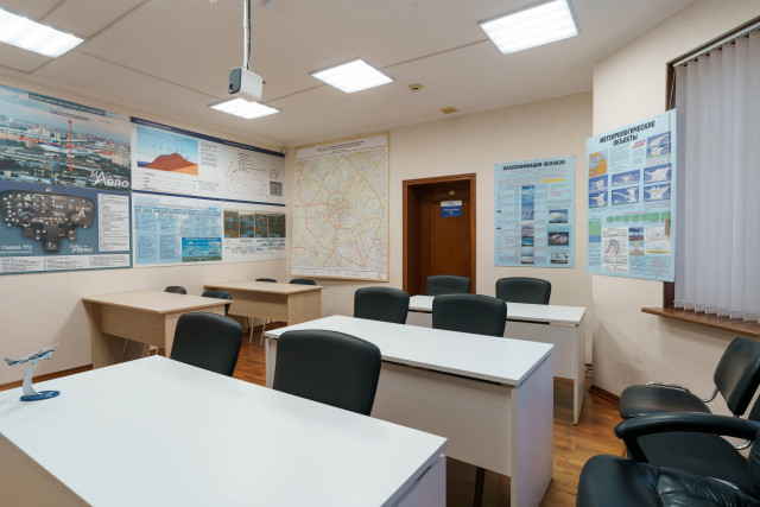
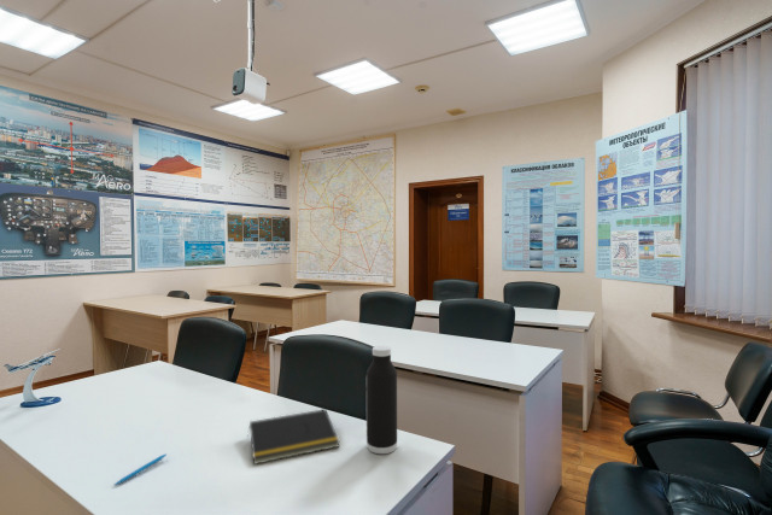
+ water bottle (381, 397)
+ pen (141, 468)
+ notepad (293, 433)
